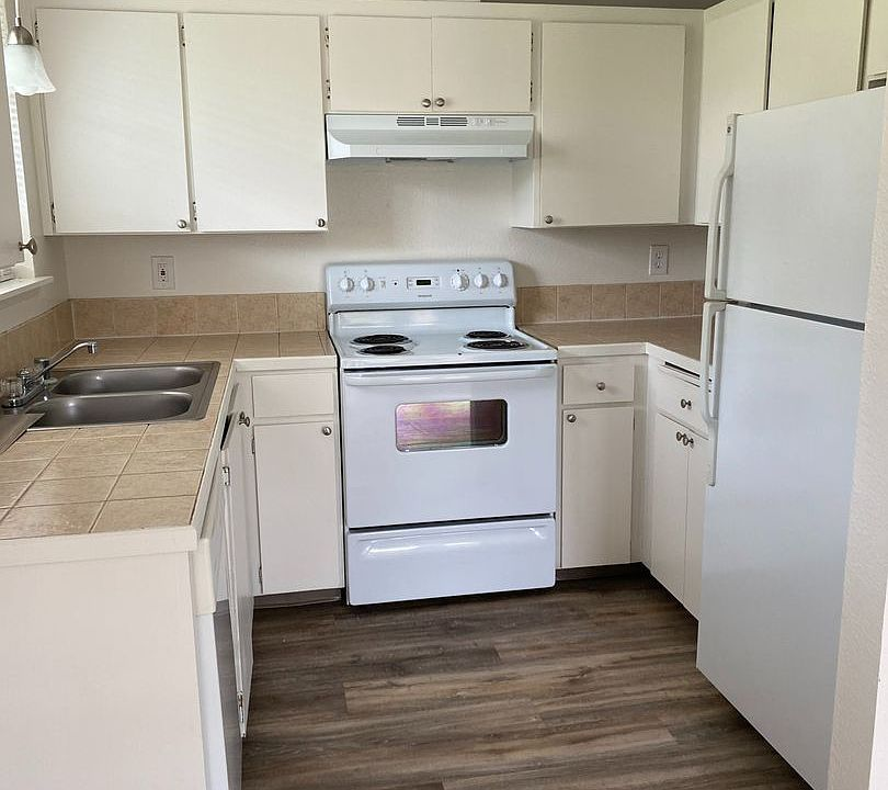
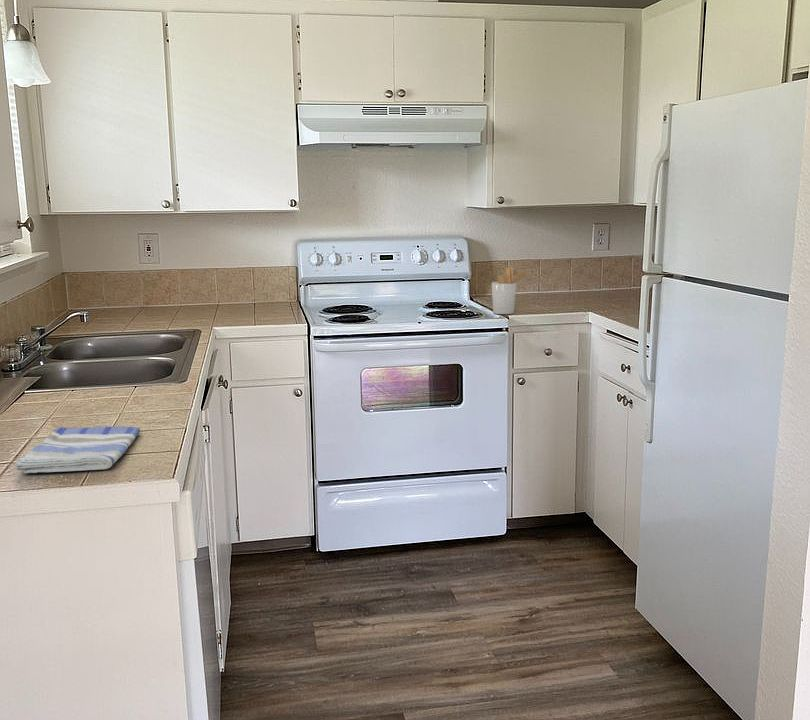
+ utensil holder (509, 290)
+ dish towel (81, 446)
